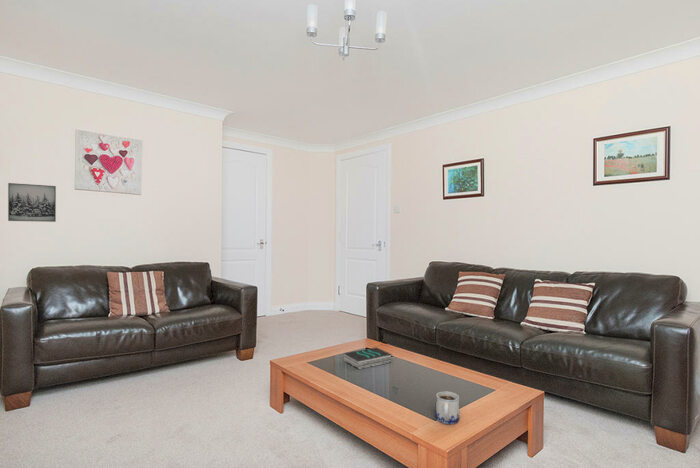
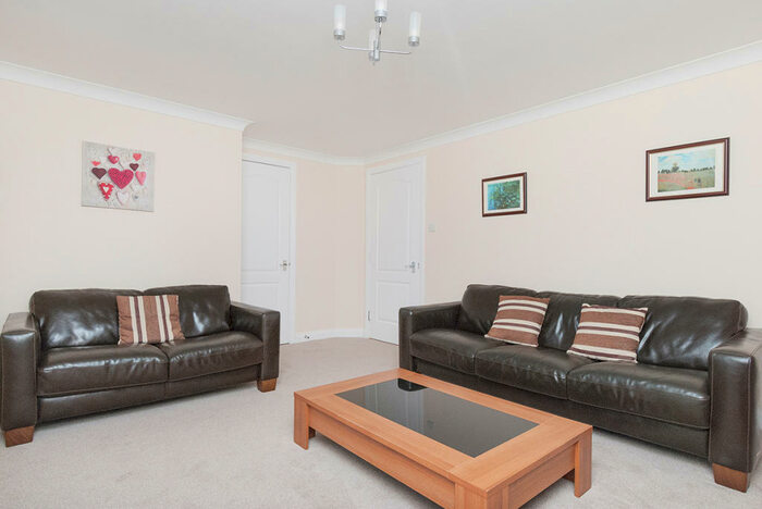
- book (367, 357)
- wall art (32, 203)
- mug (447, 408)
